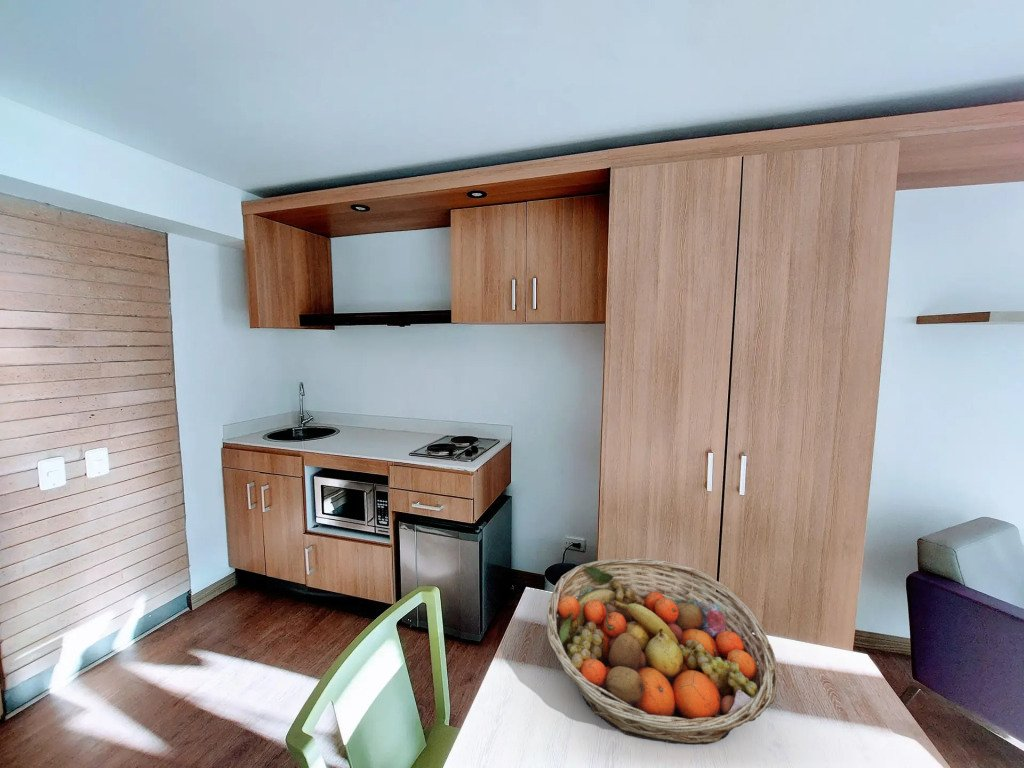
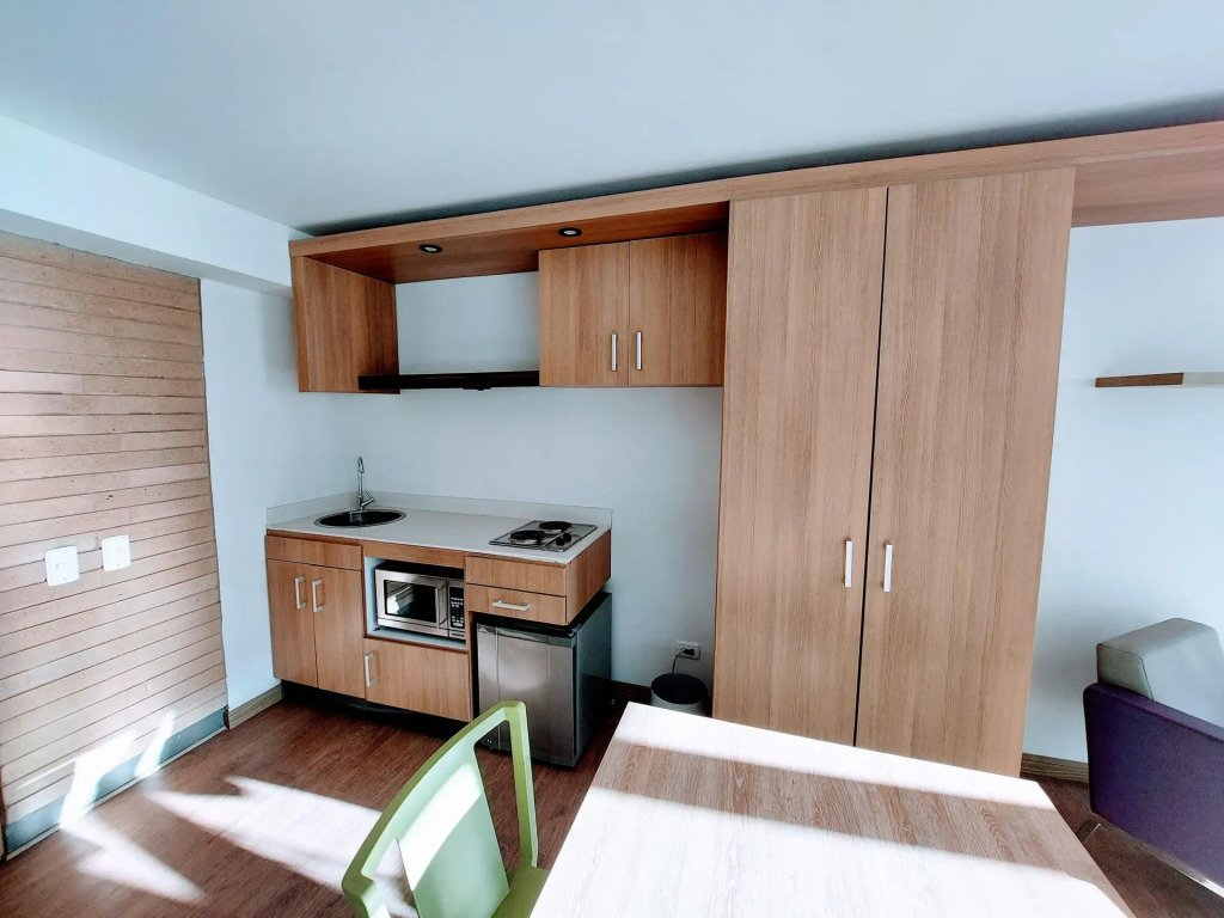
- fruit basket (652, 640)
